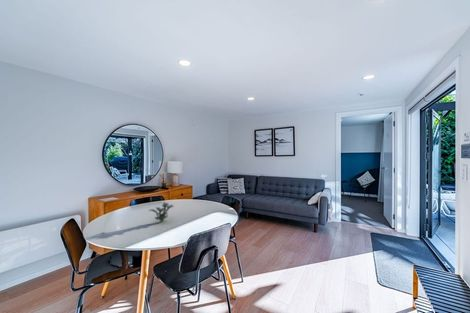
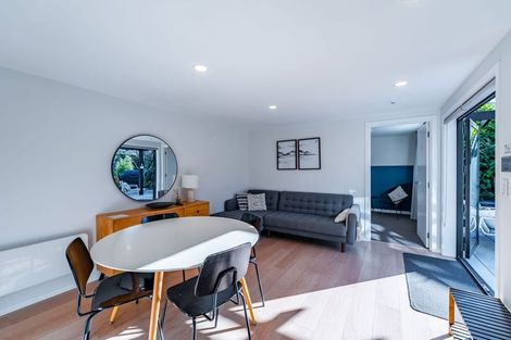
- succulent plant (160, 212)
